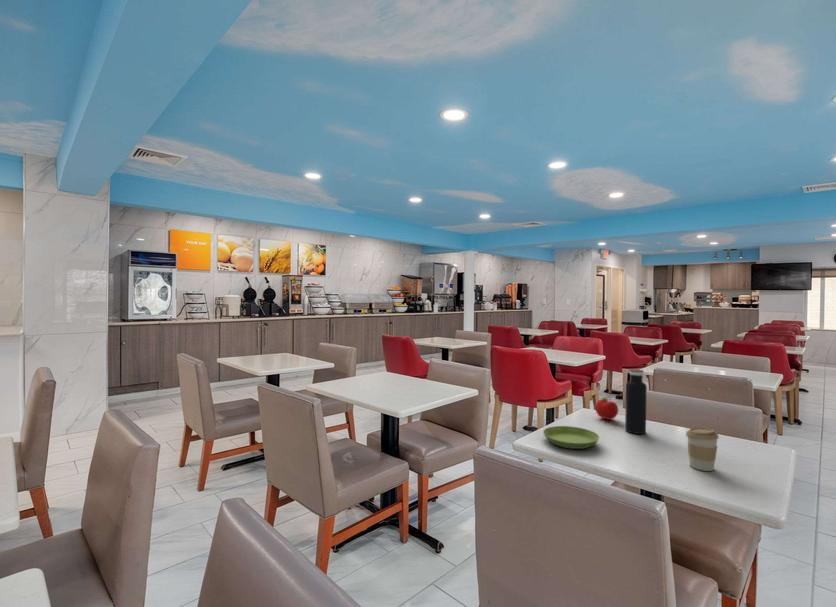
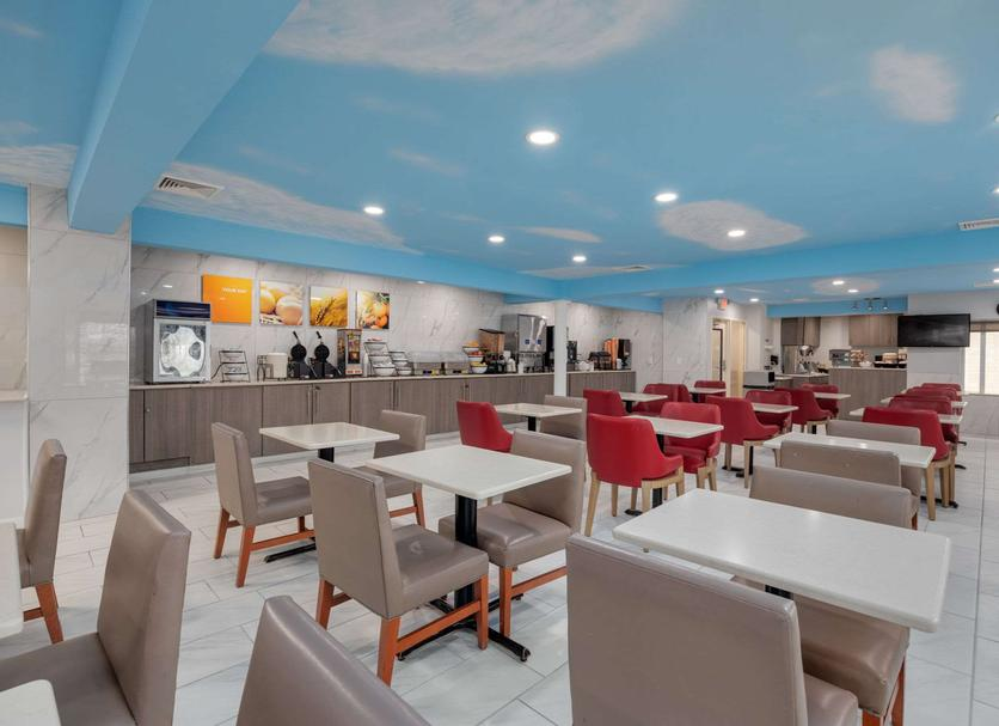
- water bottle (635, 400)
- coffee cup (701, 447)
- saucer (570, 437)
- fruit (606, 408)
